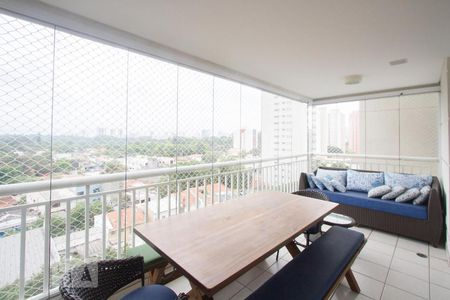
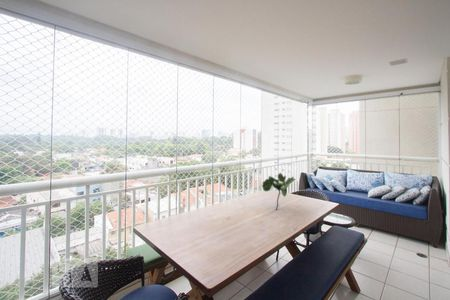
+ plant (279, 191)
